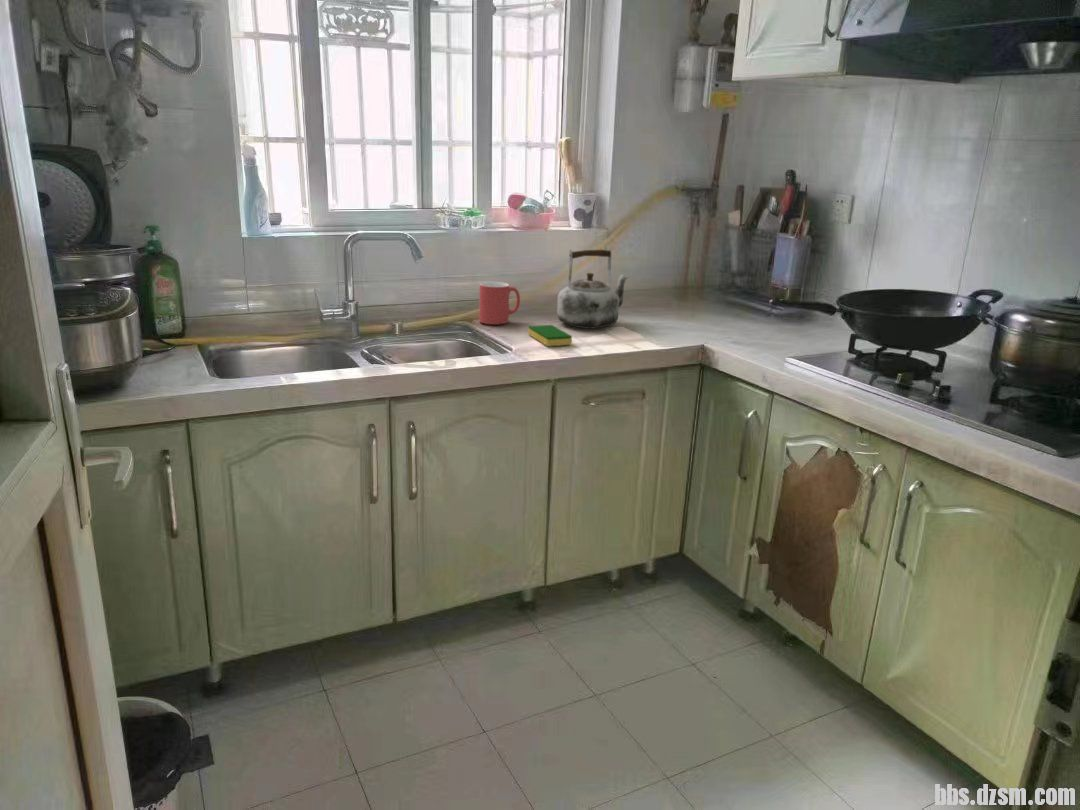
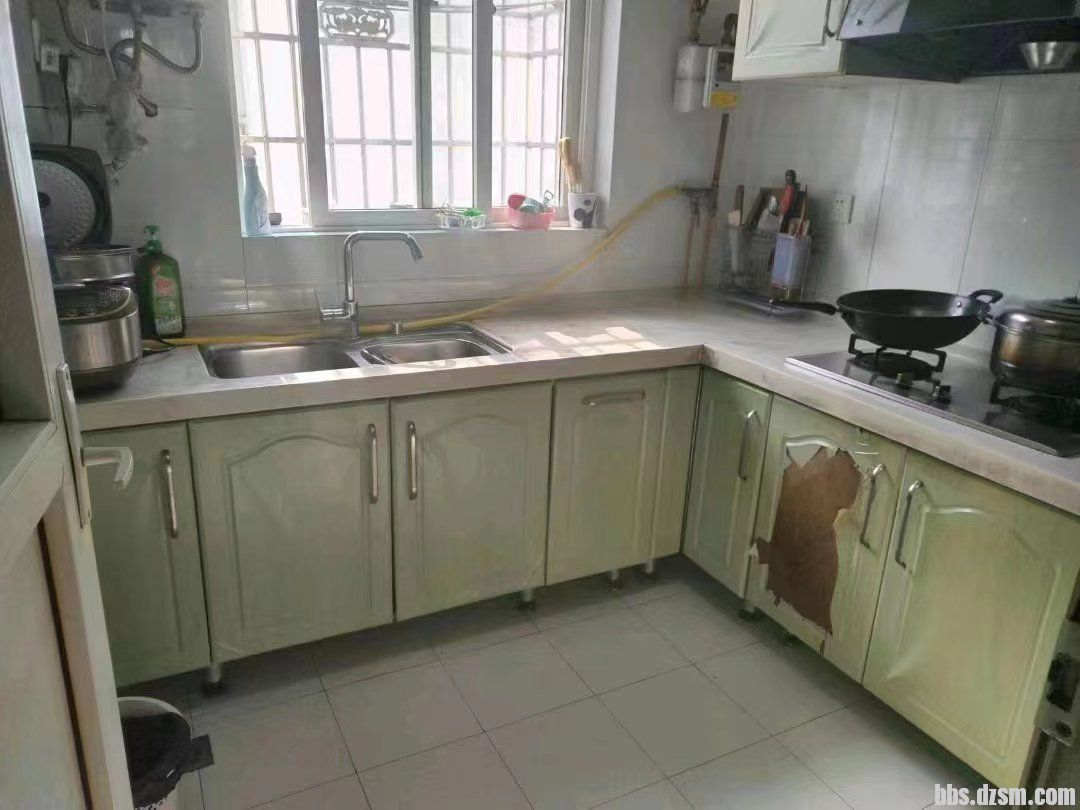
- mug (499, 303)
- kettle (595, 286)
- dish sponge (549, 335)
